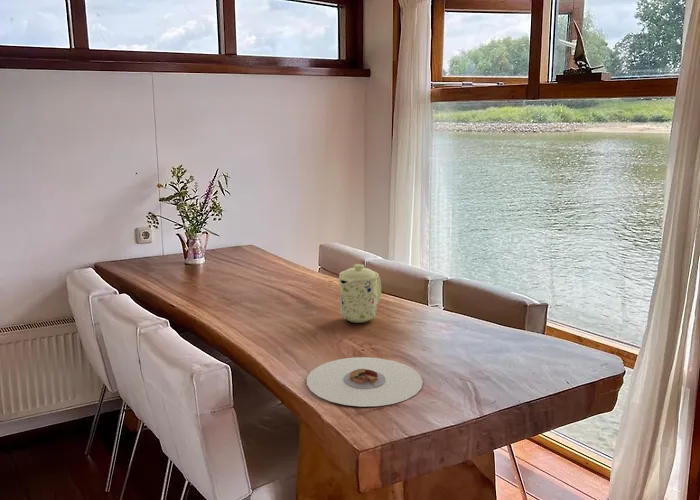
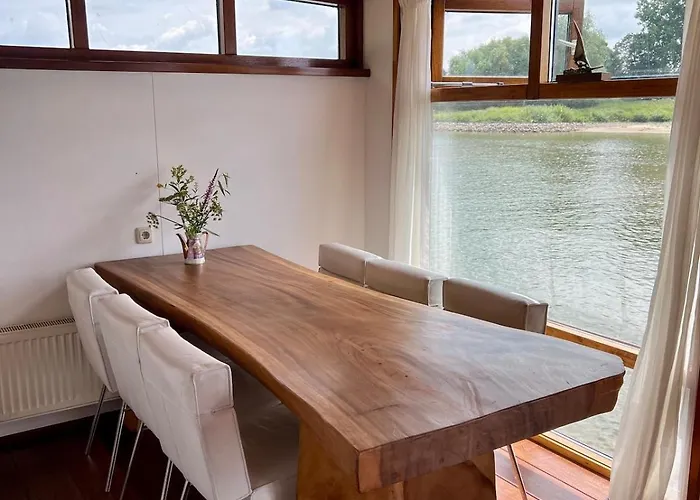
- plate (364, 376)
- mug (360, 291)
